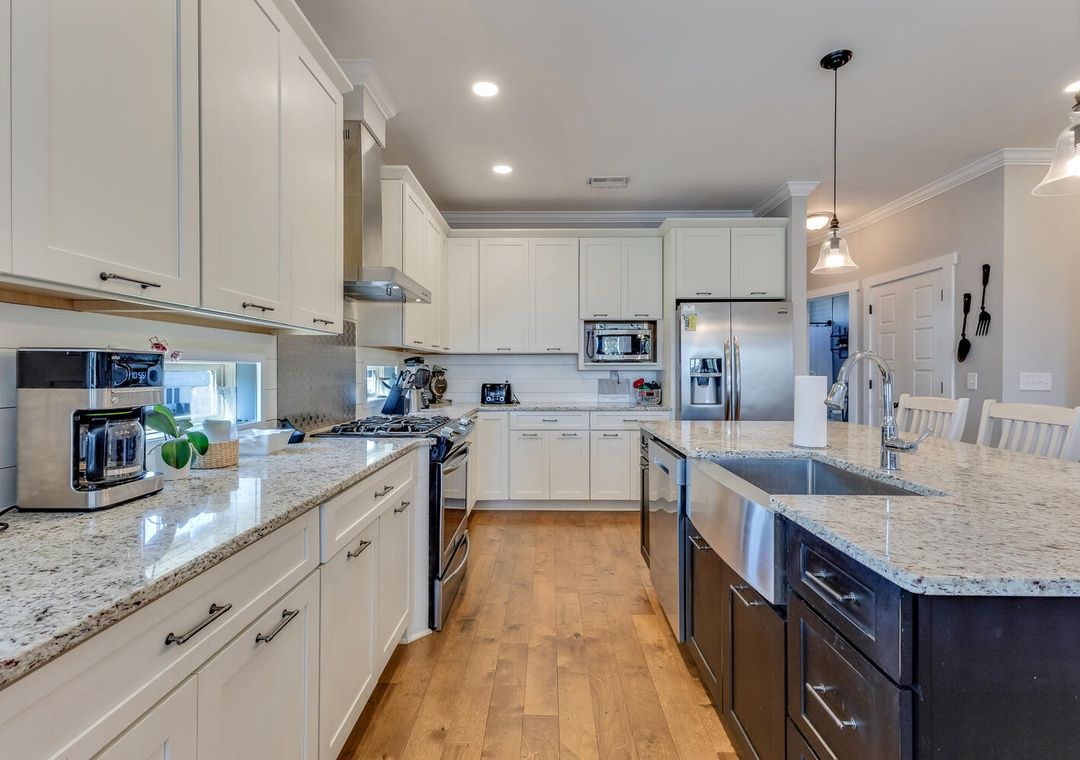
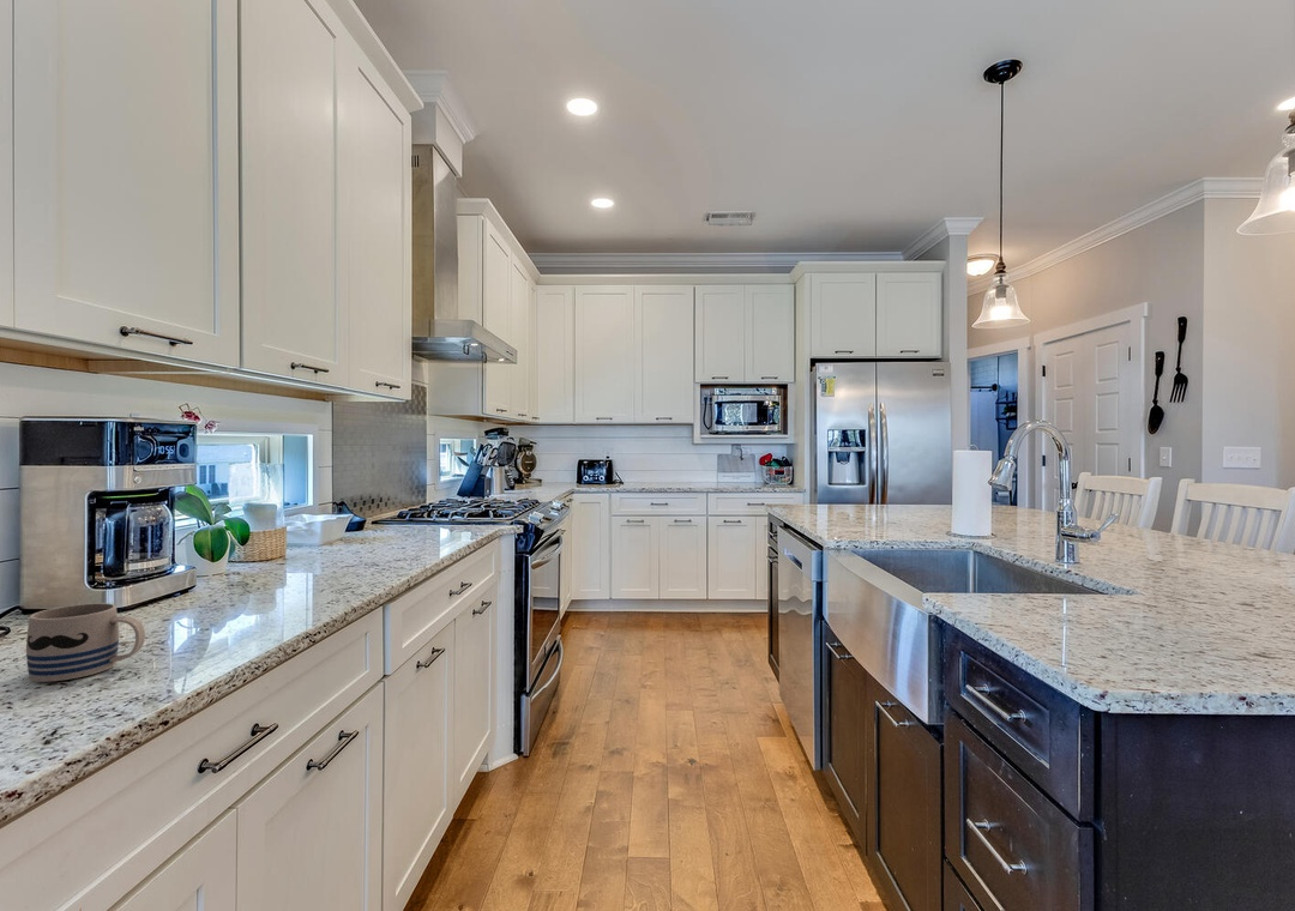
+ mug (88, 639)
